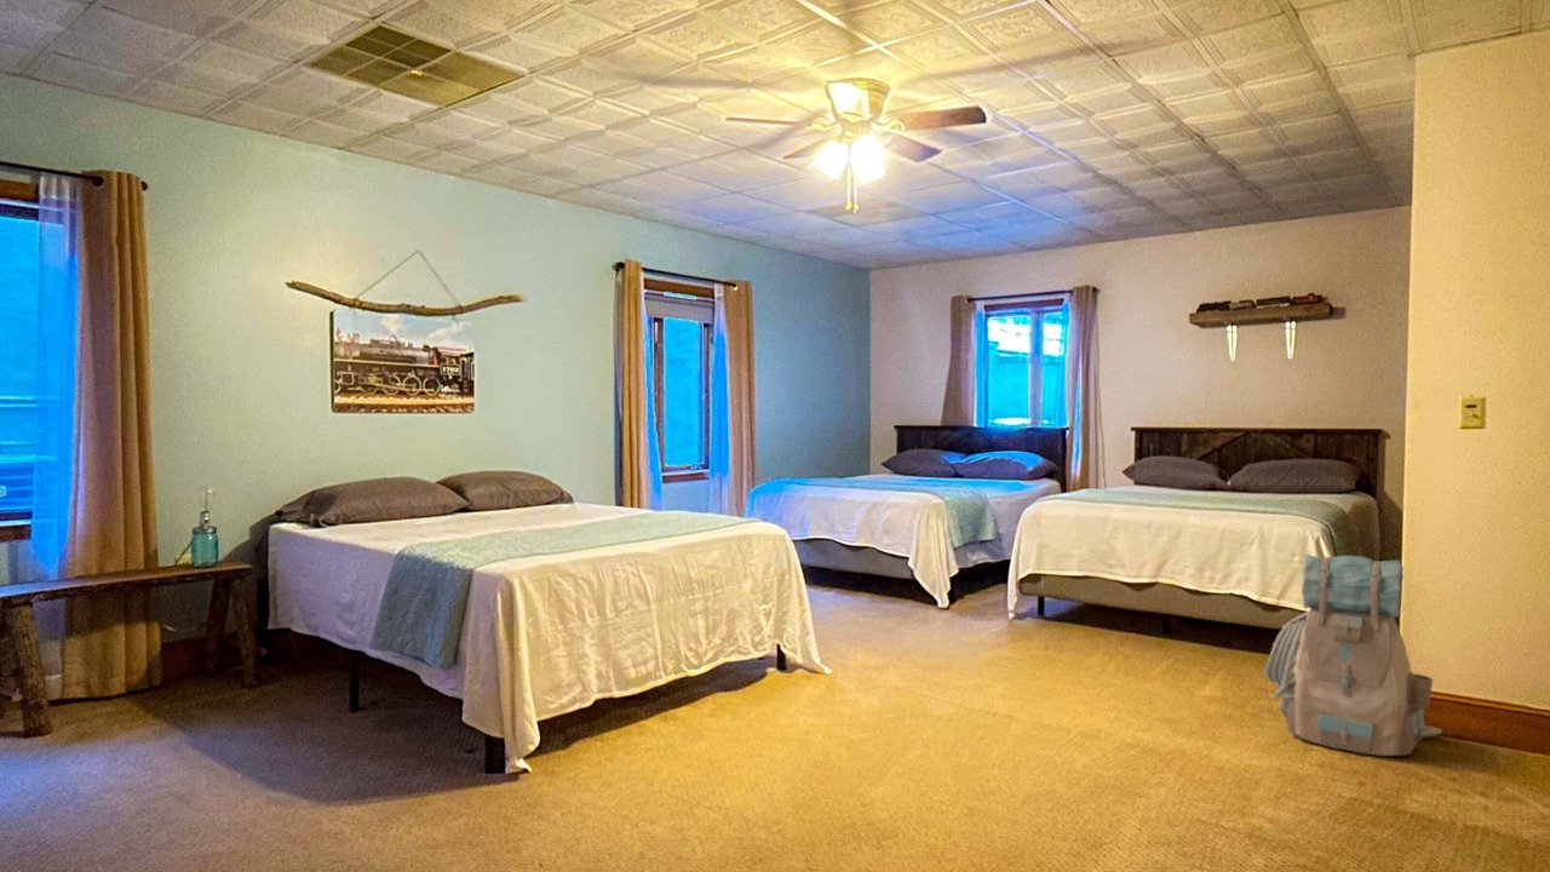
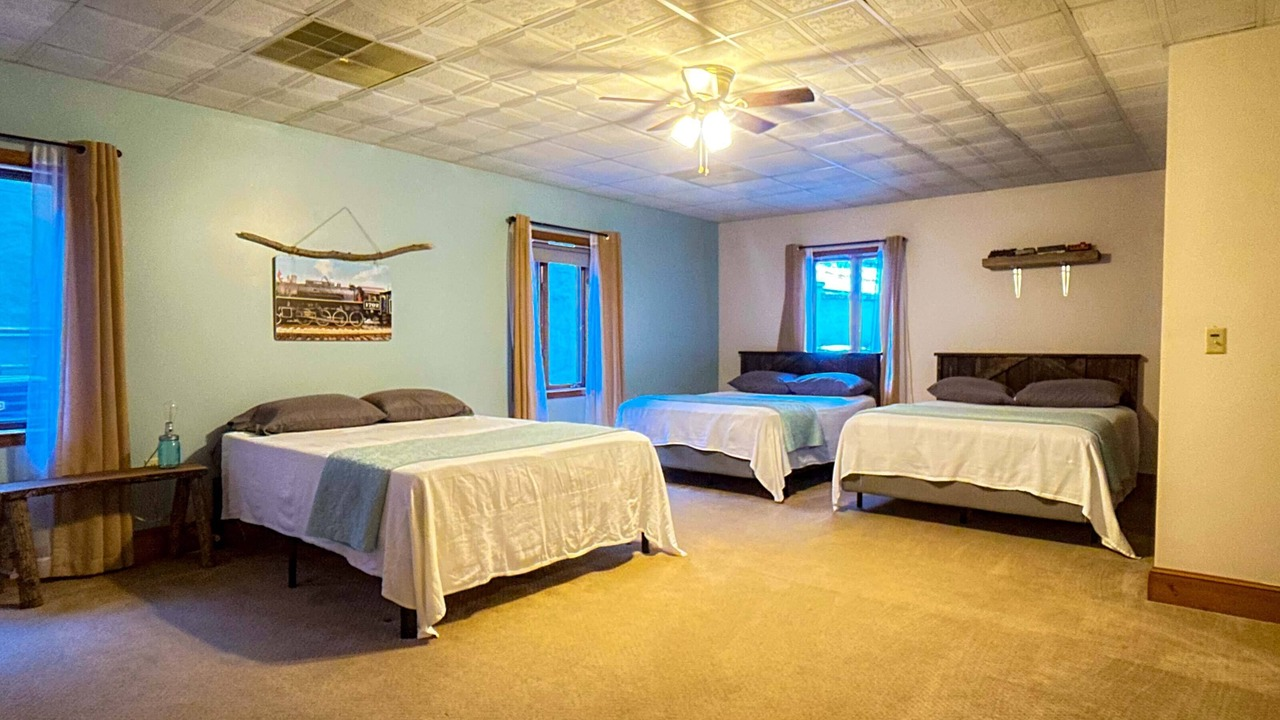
- backpack (1350, 644)
